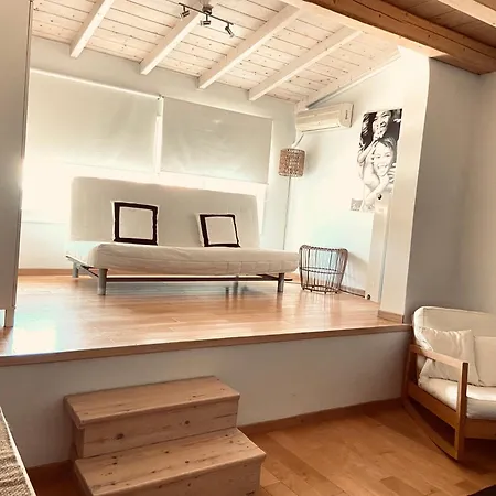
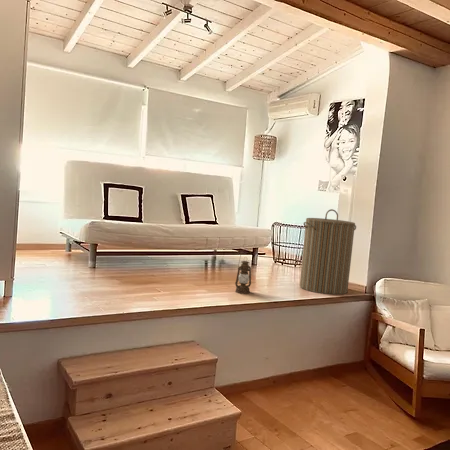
+ laundry hamper (327, 249)
+ lantern (244, 270)
